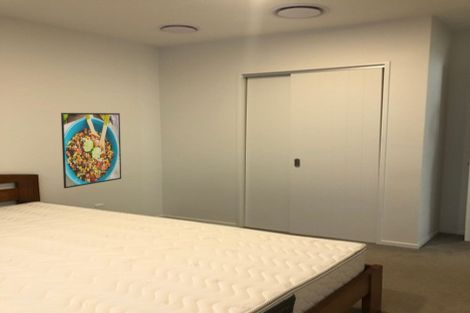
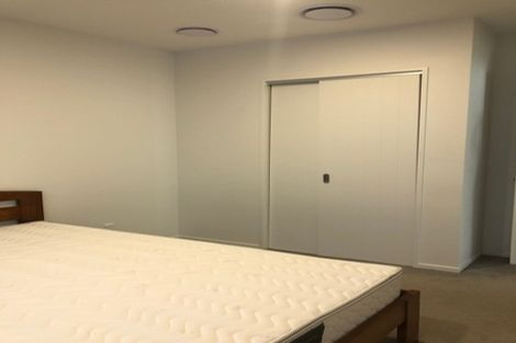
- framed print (93, 148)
